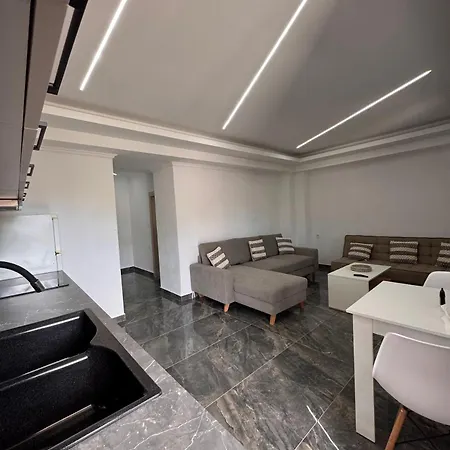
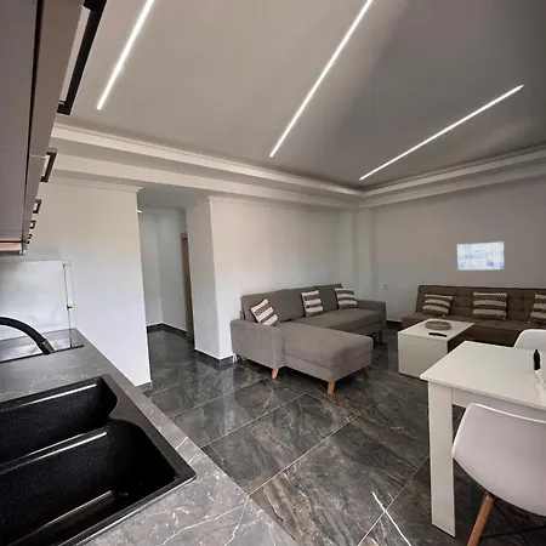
+ wall art (479, 256)
